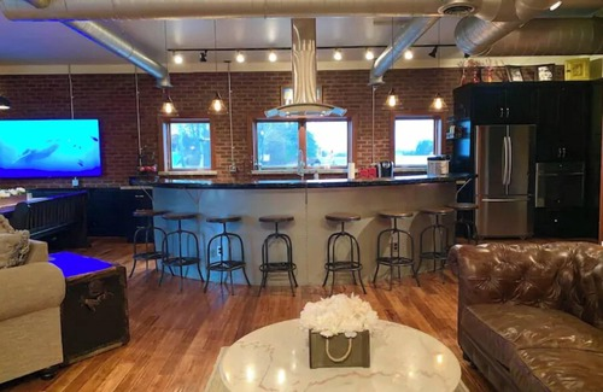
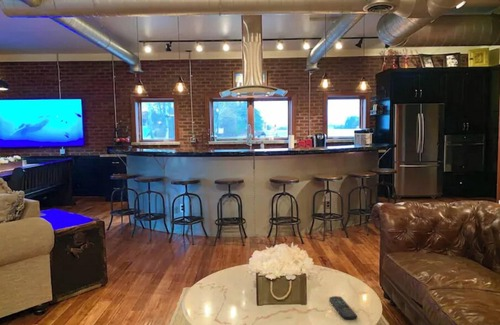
+ remote control (342, 307)
